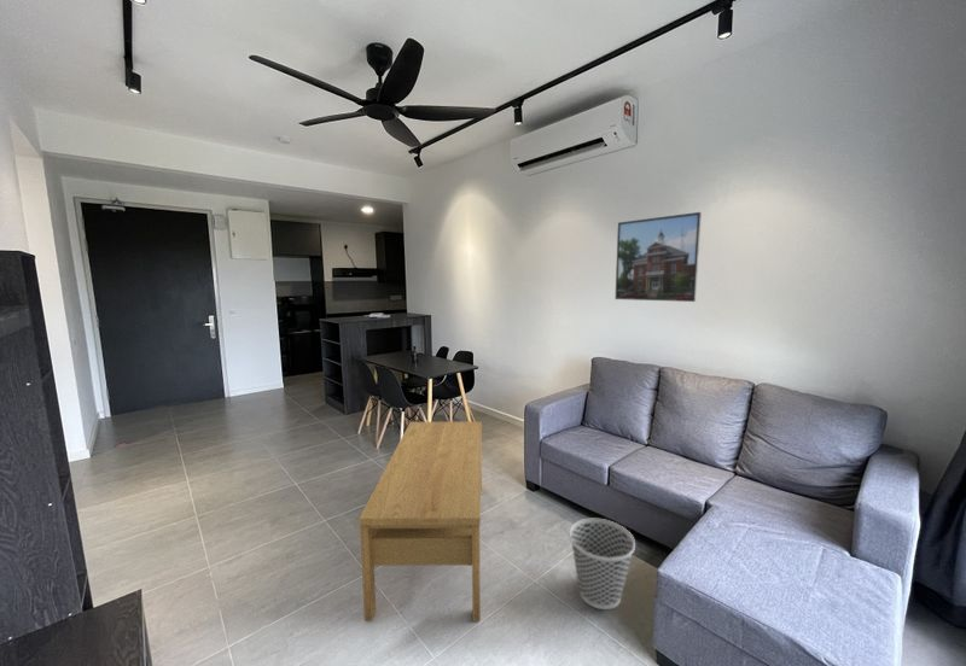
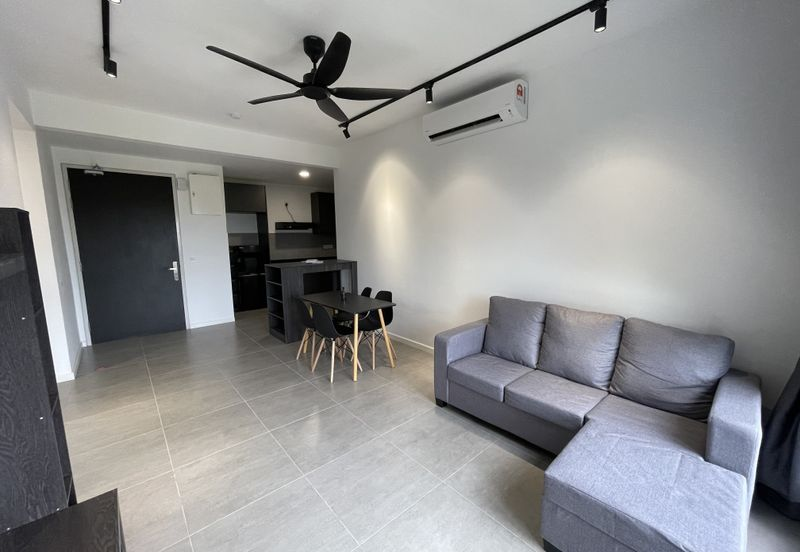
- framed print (653, 259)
- coffee table (436, 497)
- wastebasket (600, 565)
